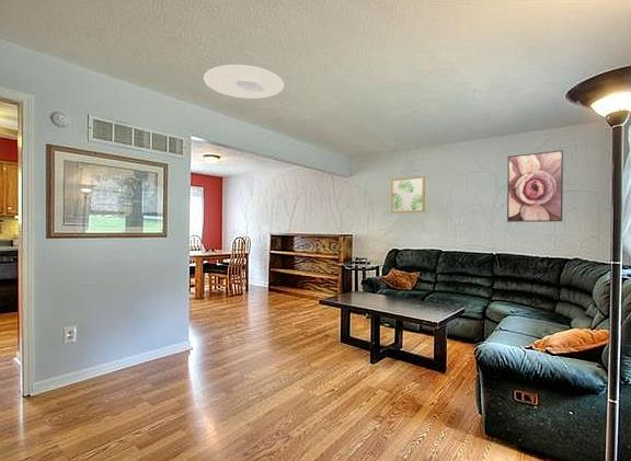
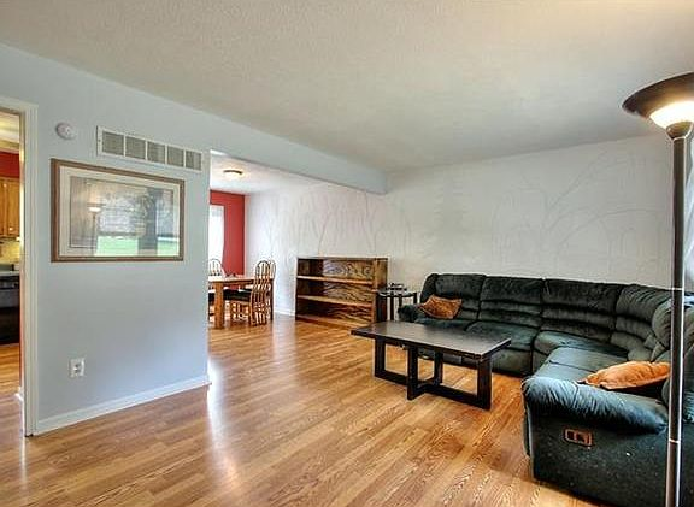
- ceiling light (244, 79)
- wall art (408, 195)
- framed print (534, 187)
